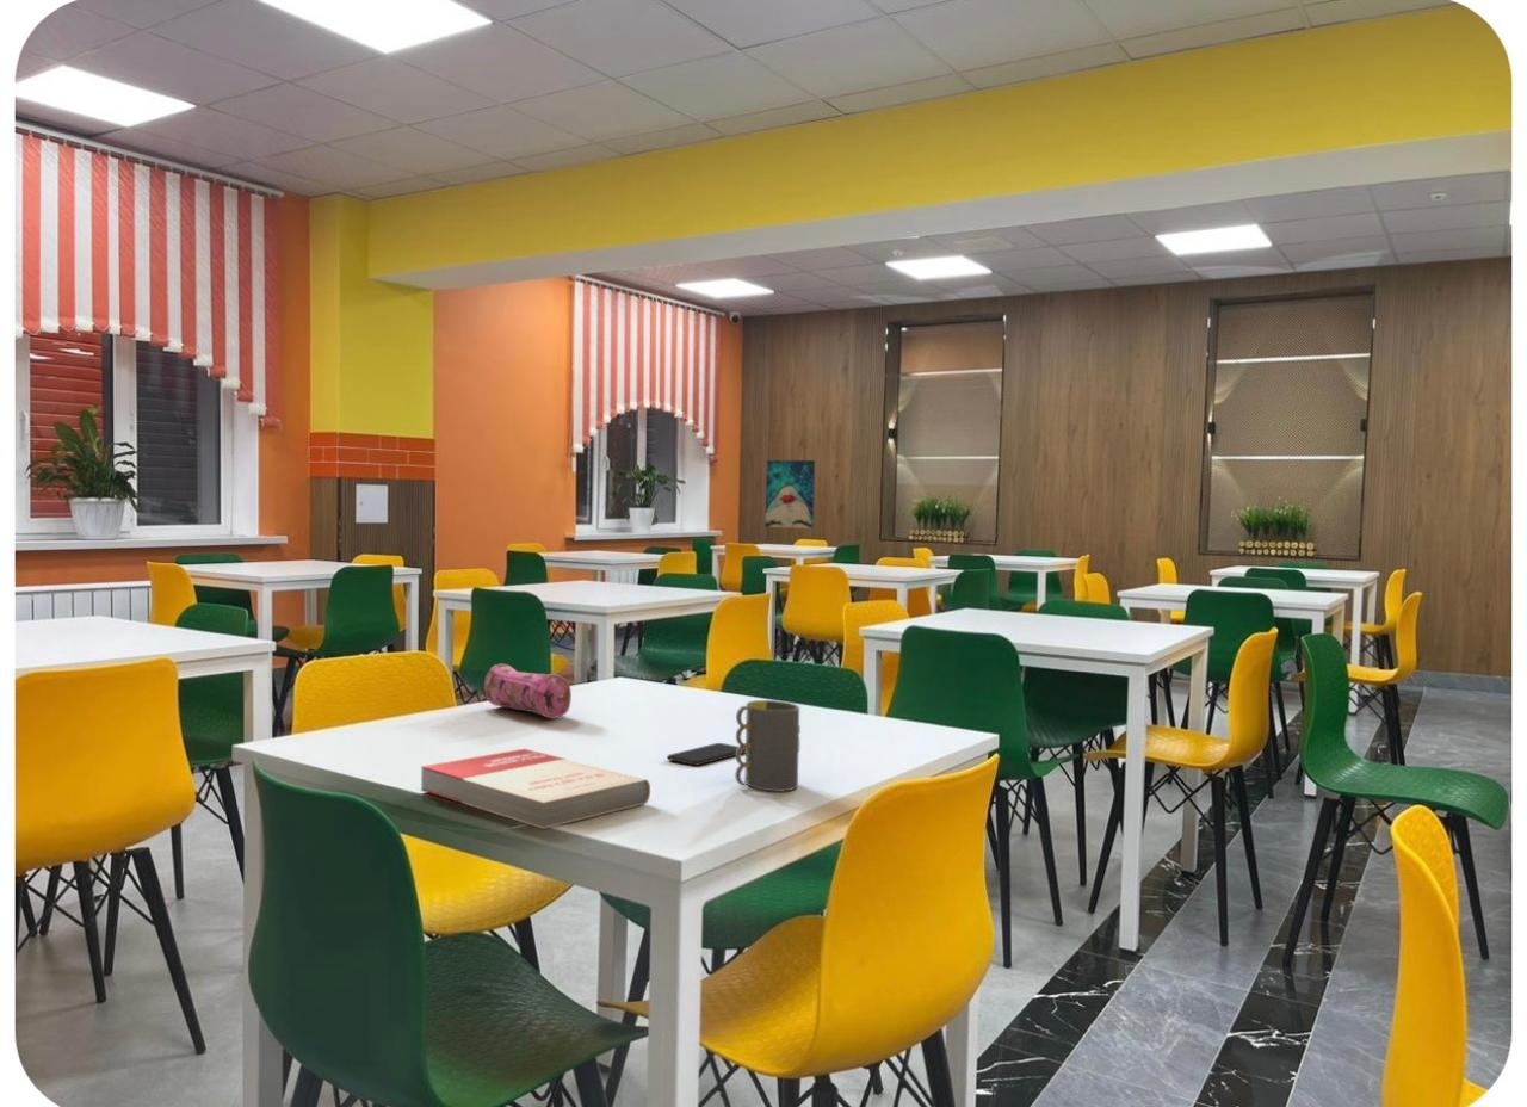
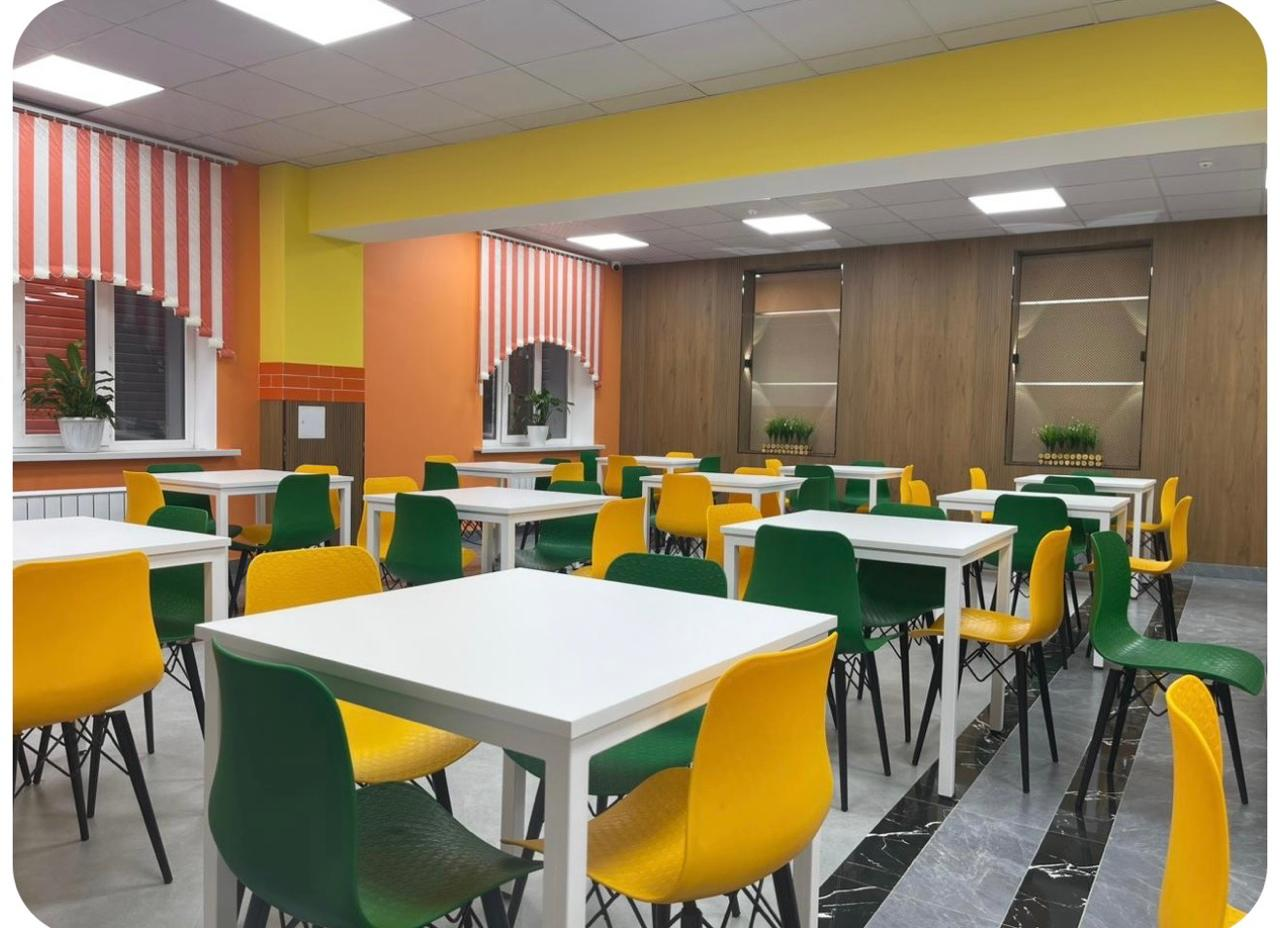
- book (533, 784)
- pencil case (526, 689)
- mug (766, 744)
- wall art (790, 494)
- smartphone (707, 753)
